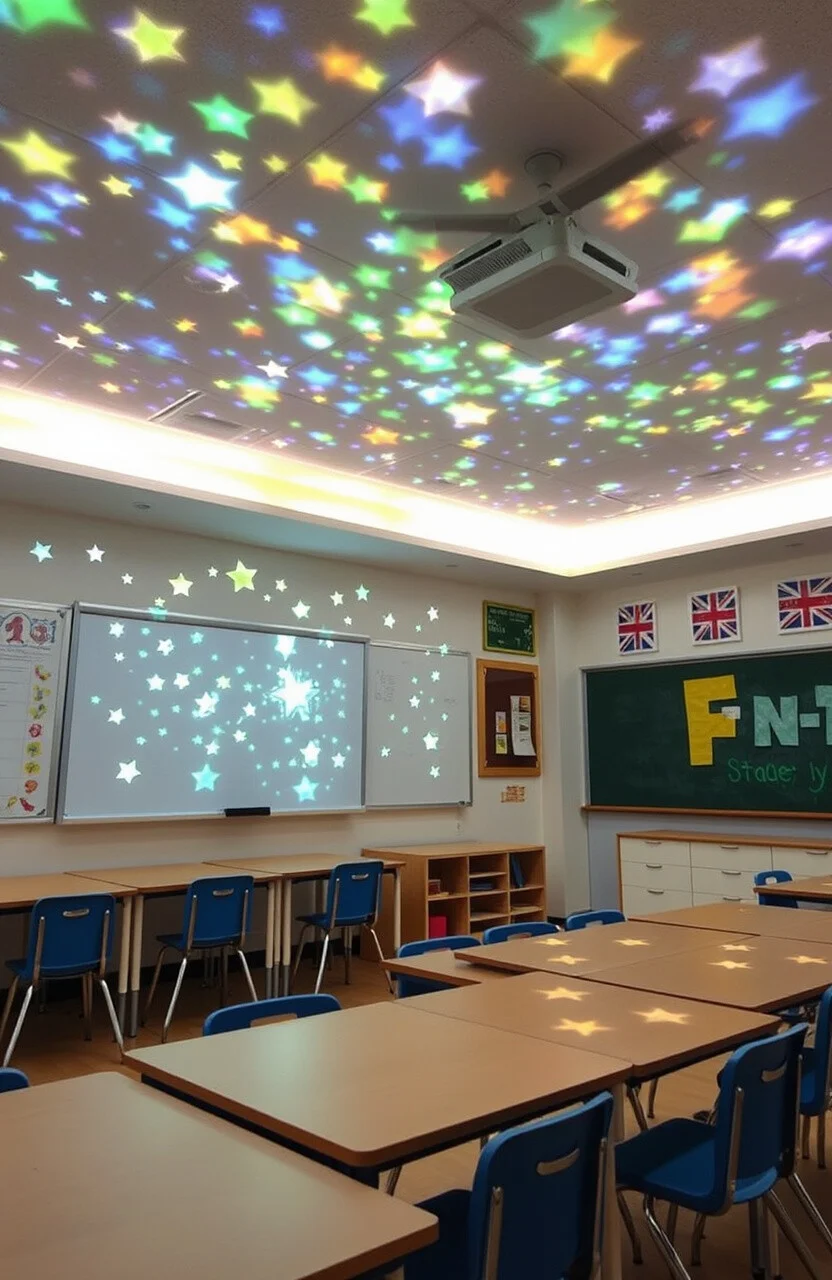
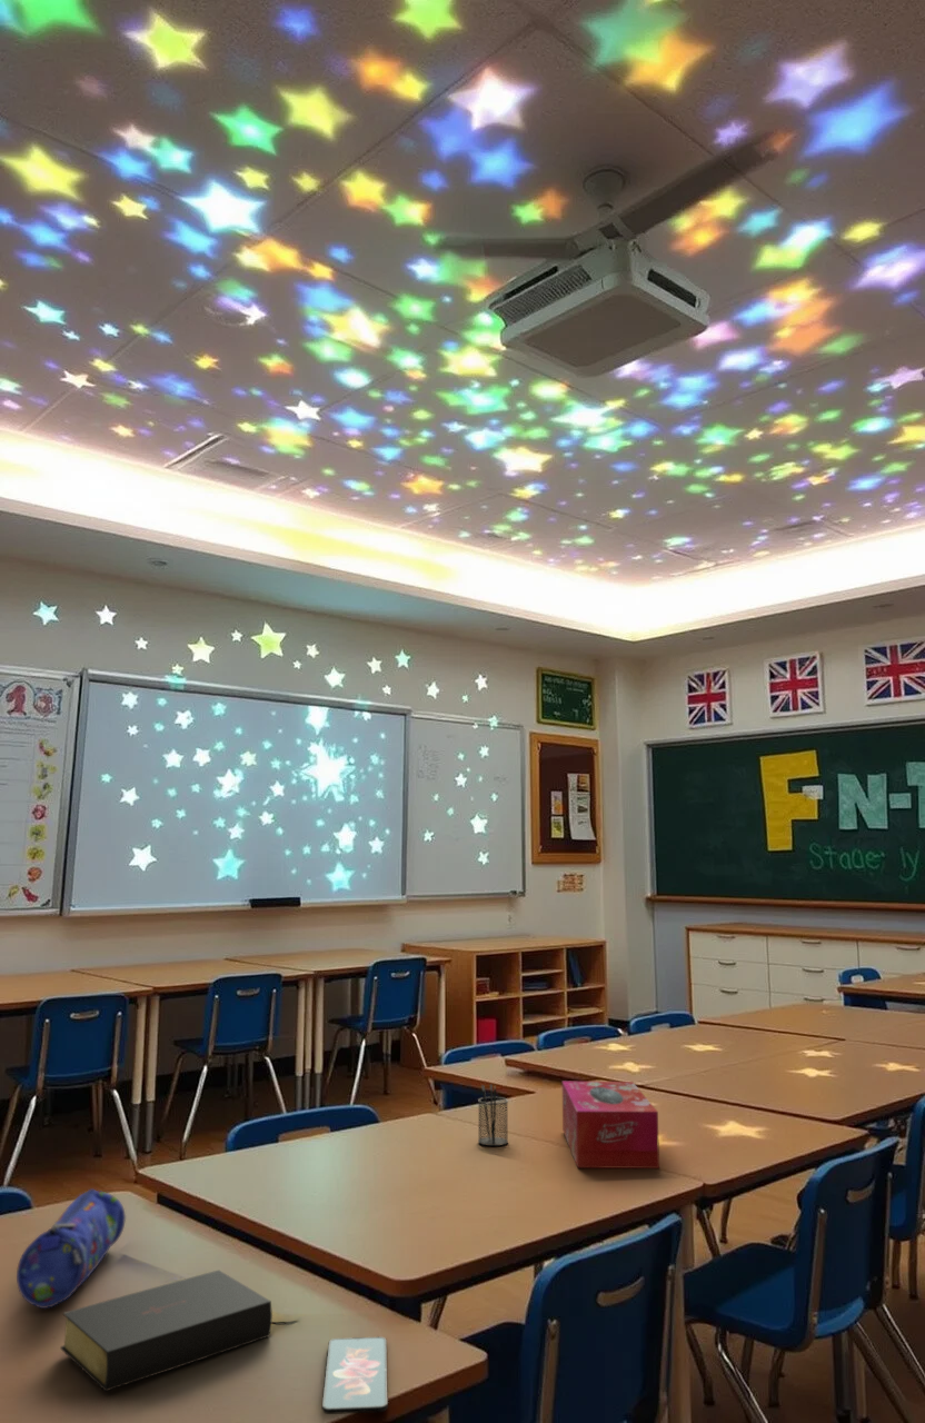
+ smartphone (356, 1373)
+ bible (187, 1320)
+ pencil case (73, 1241)
+ pencil holder (493, 1112)
+ tissue box (607, 1121)
